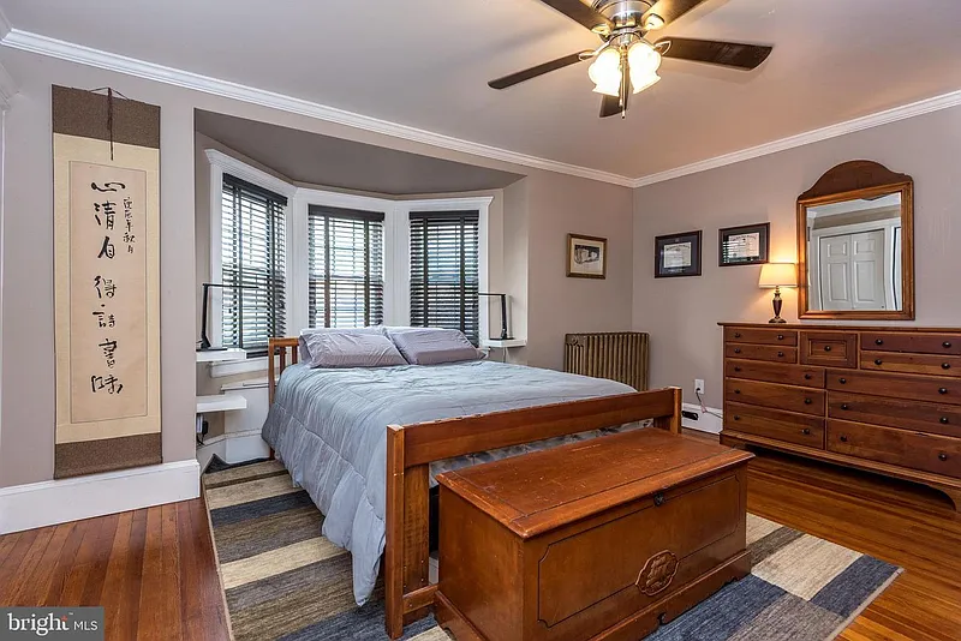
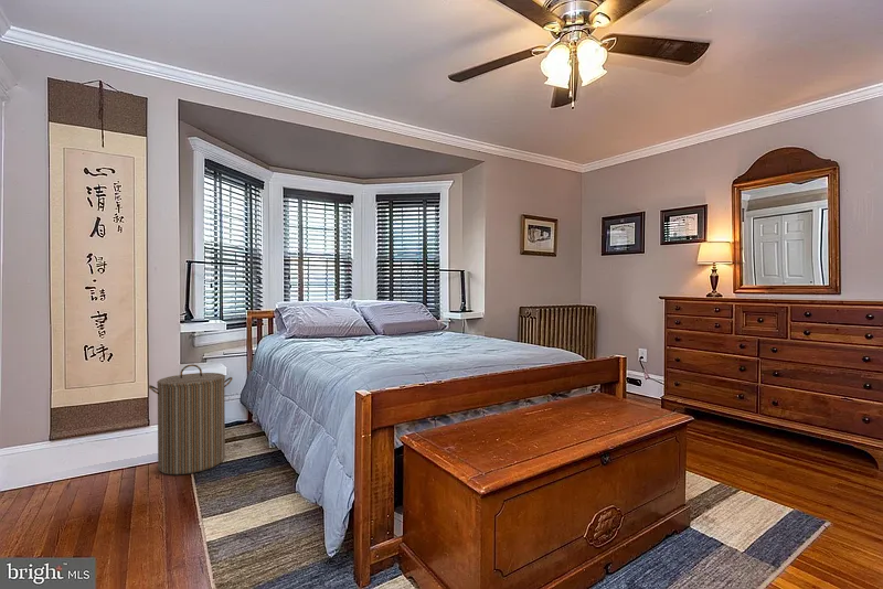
+ laundry hamper (192, 414)
